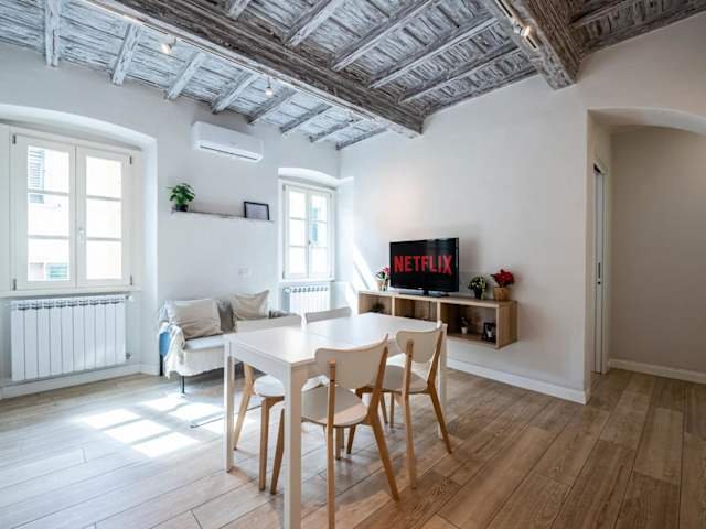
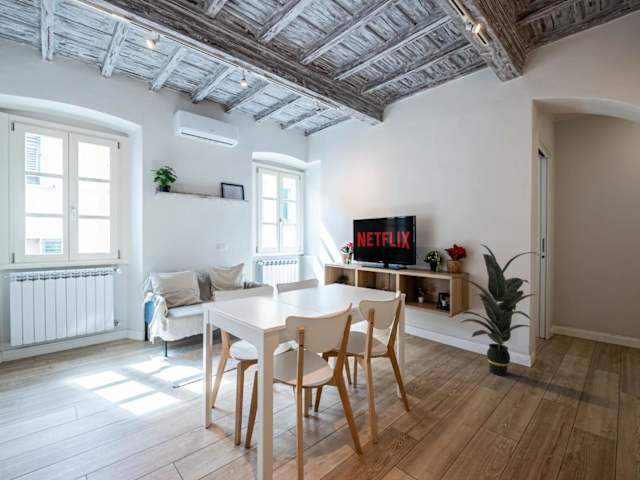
+ indoor plant (494, 307)
